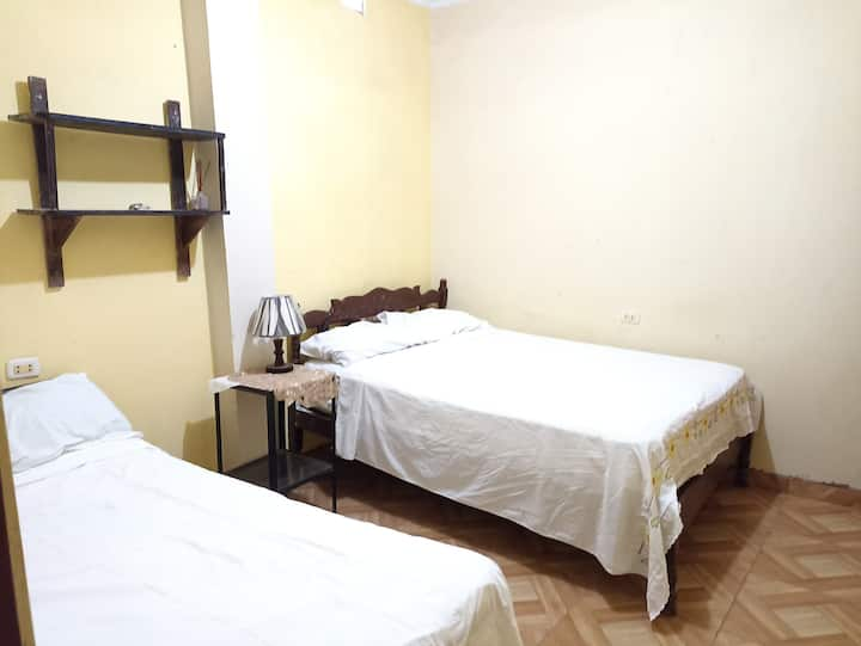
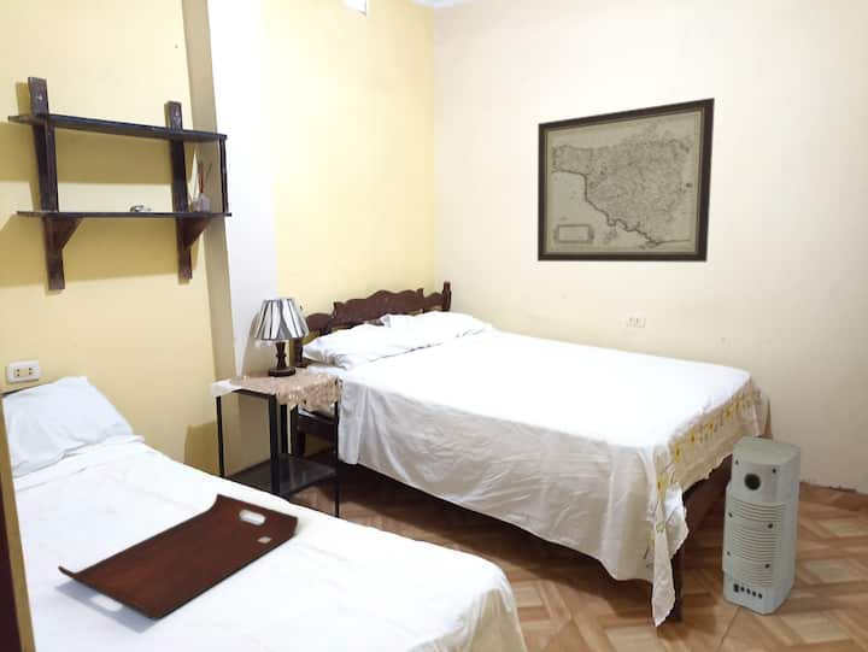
+ air purifier (760, 521)
+ serving tray (188, 547)
+ wall art (616, 188)
